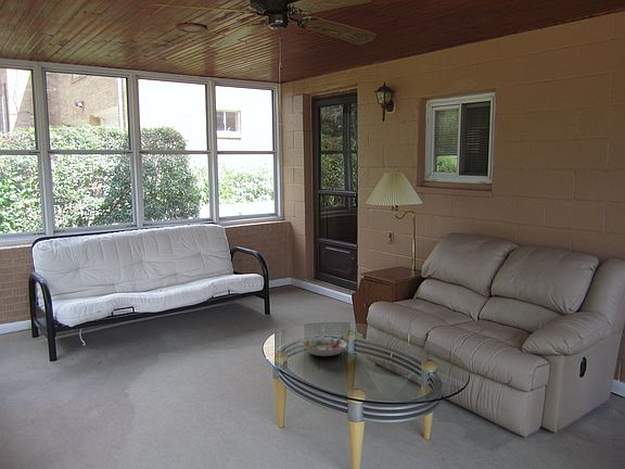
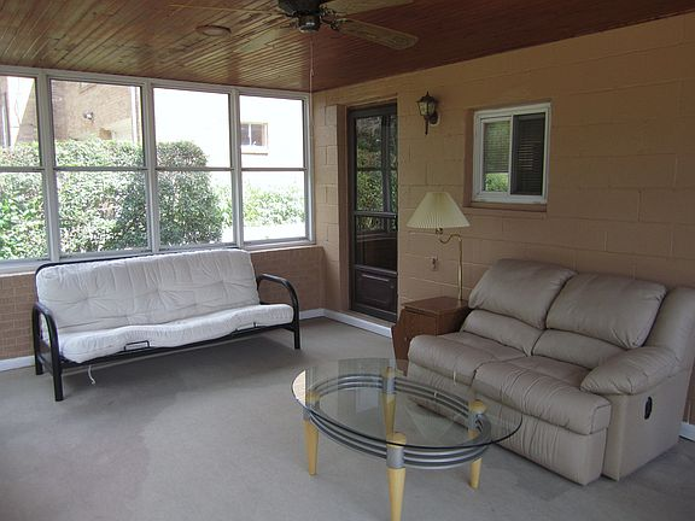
- decorative bowl (323, 346)
